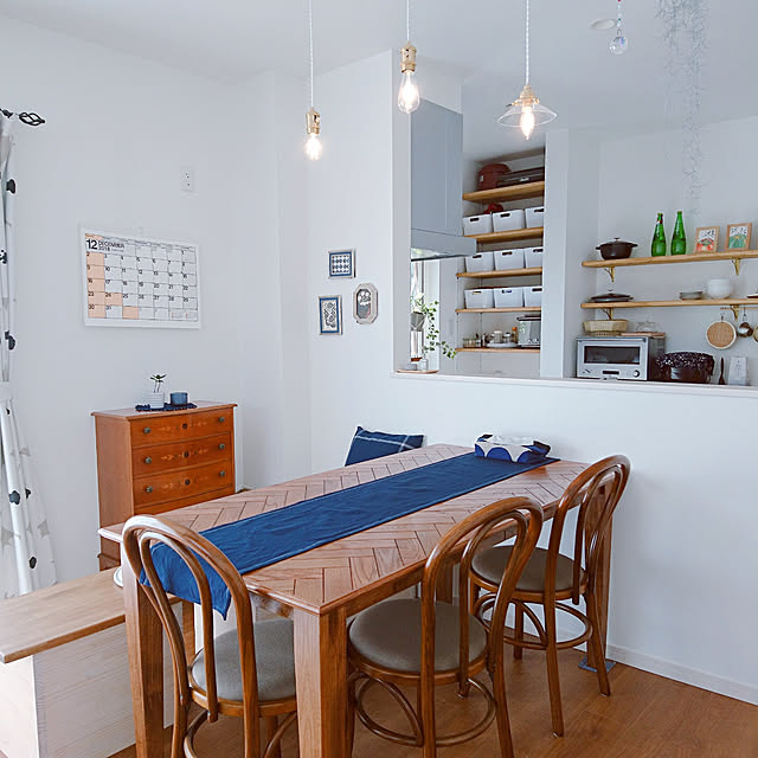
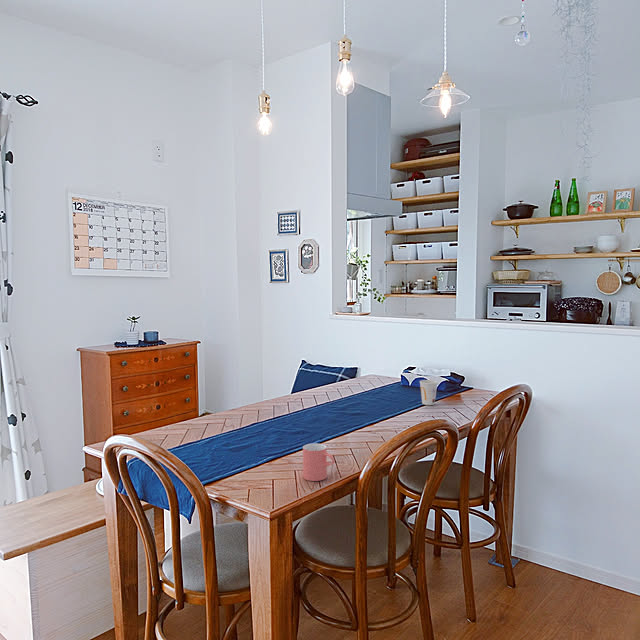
+ cup (319, 462)
+ cup (428, 392)
